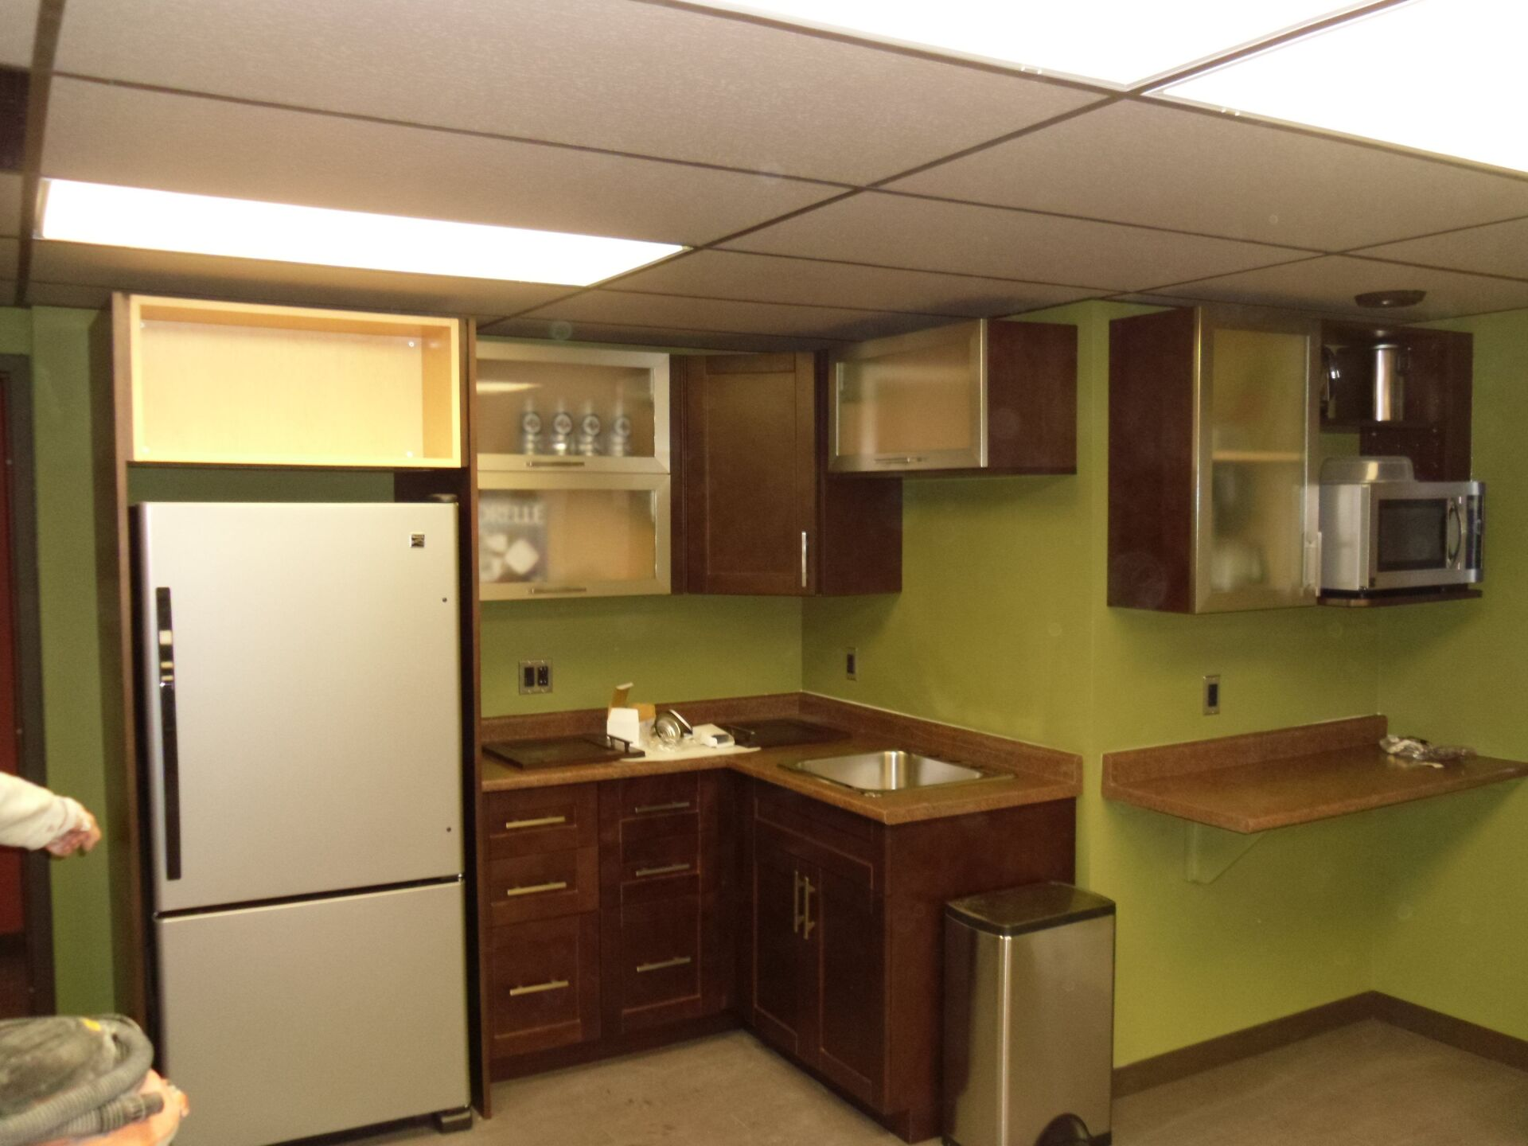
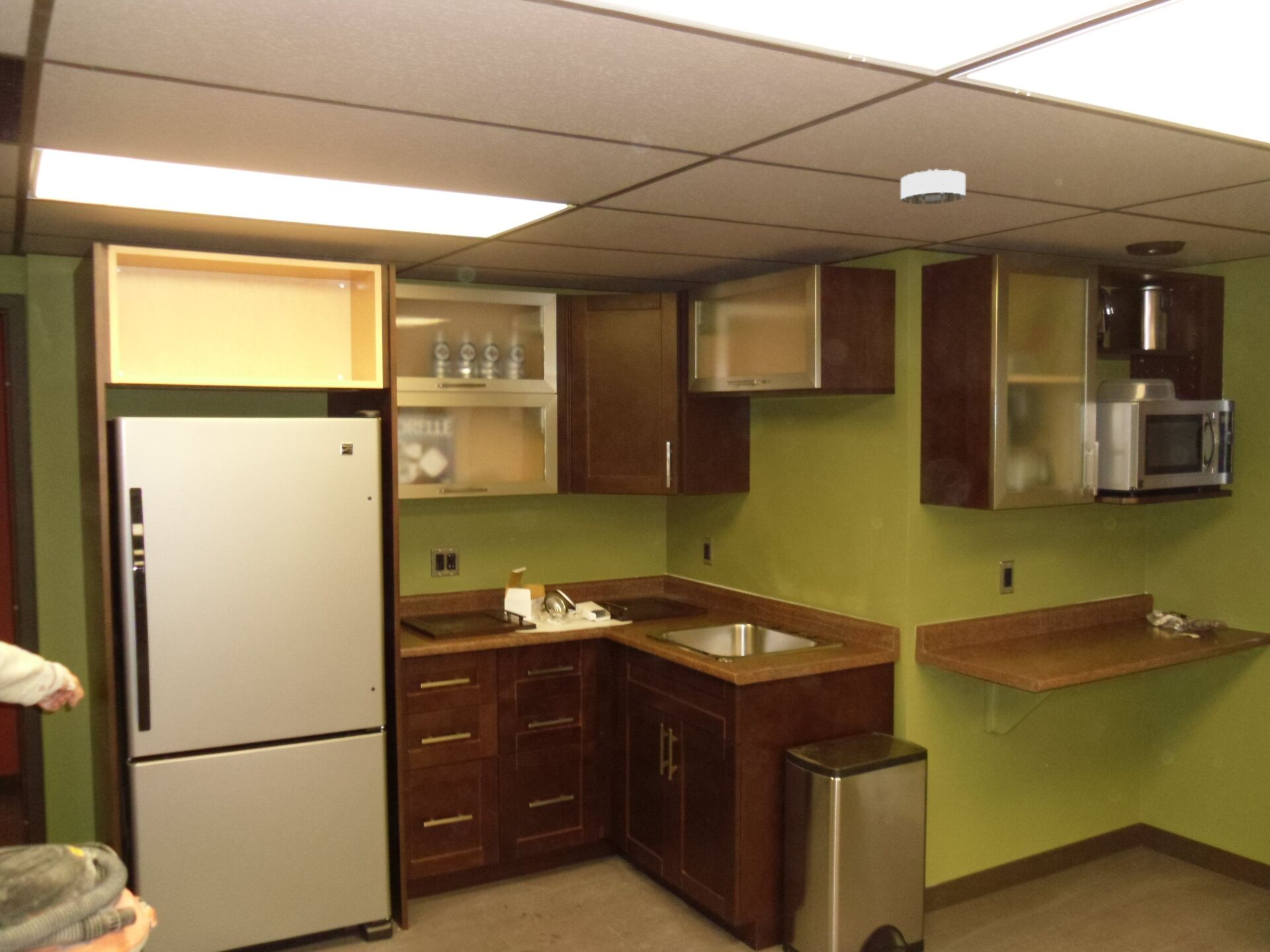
+ smoke detector (933, 186)
